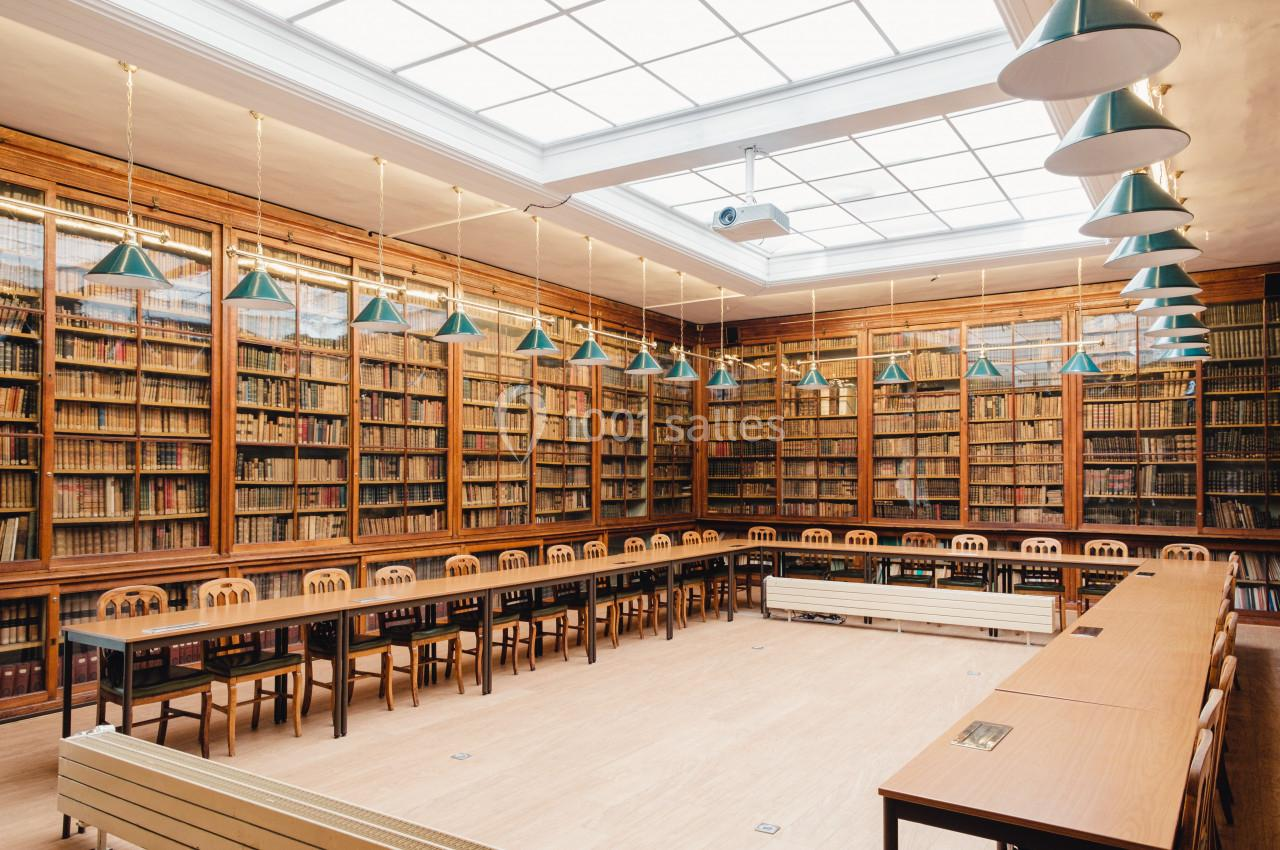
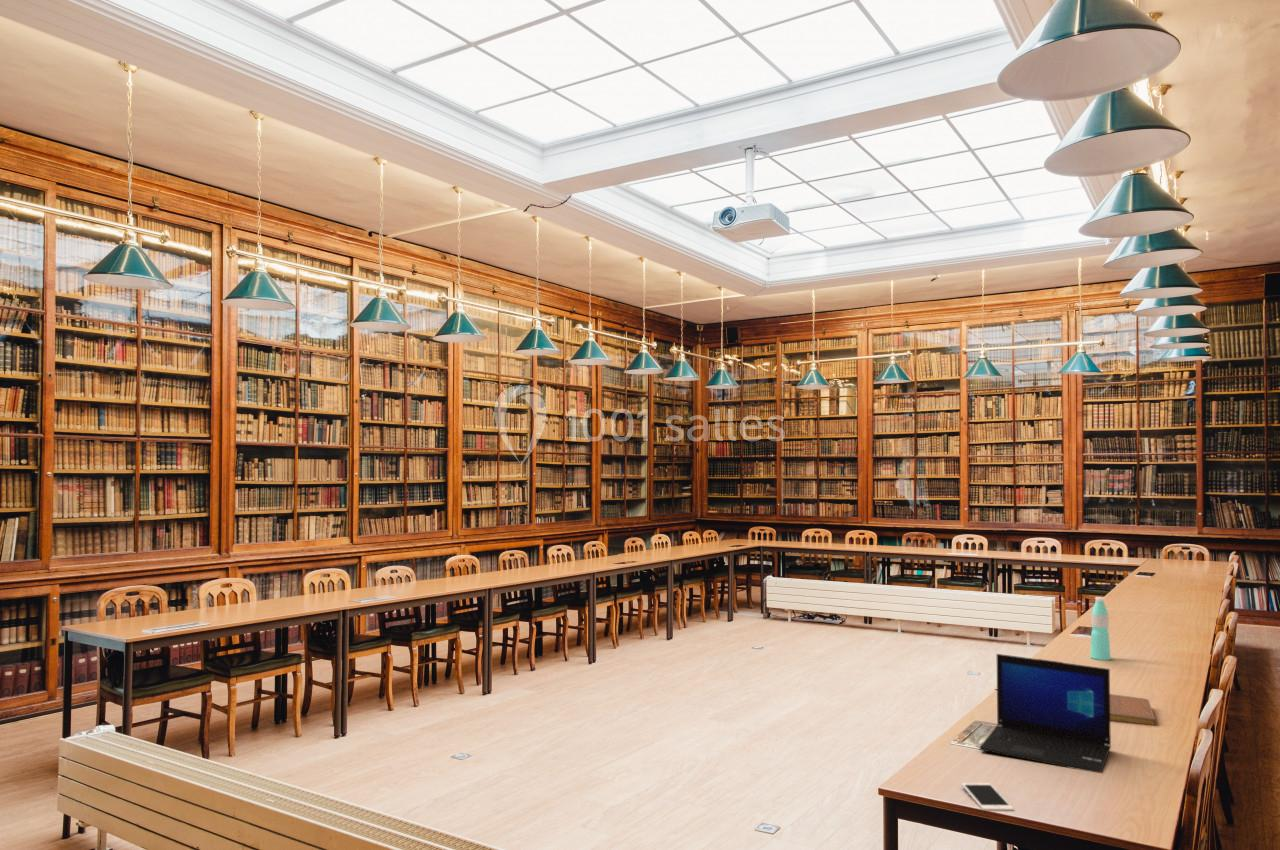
+ cell phone (986, 796)
+ water bottle (1100, 627)
+ notebook (1124, 708)
+ laptop (1044, 709)
